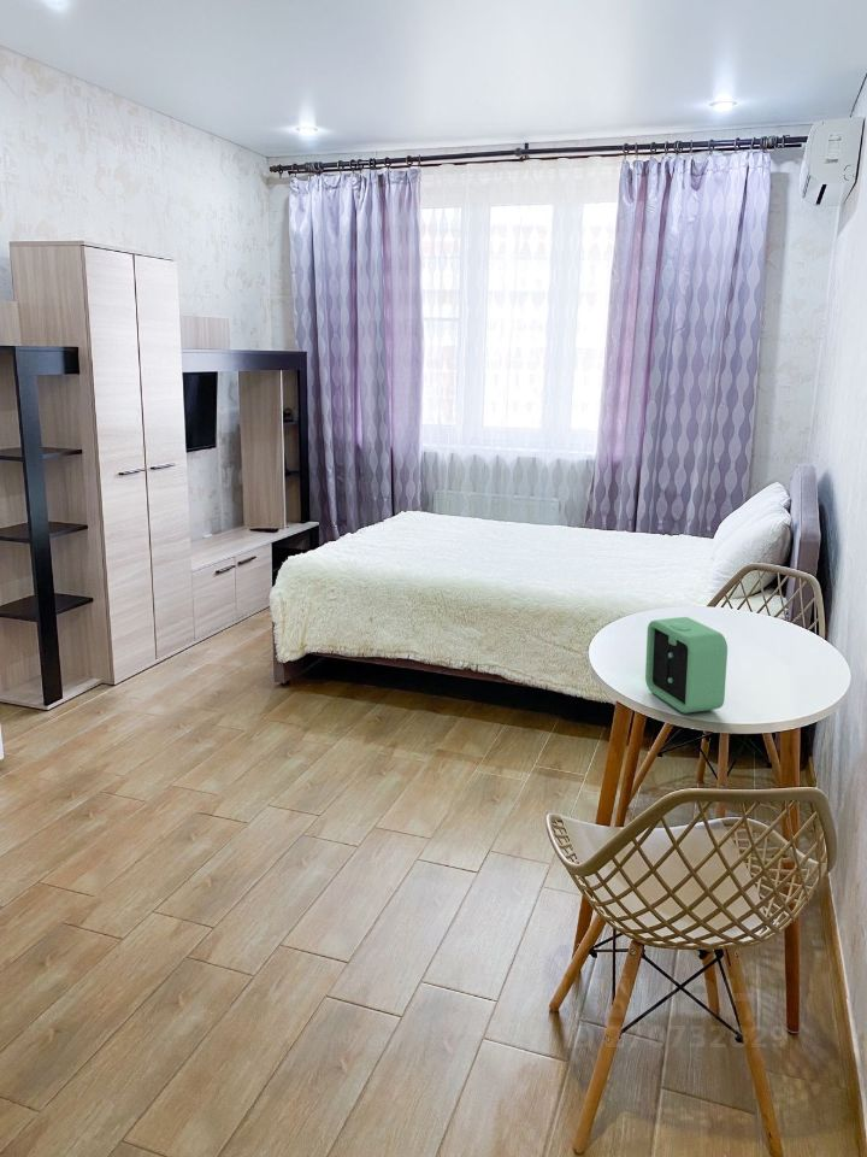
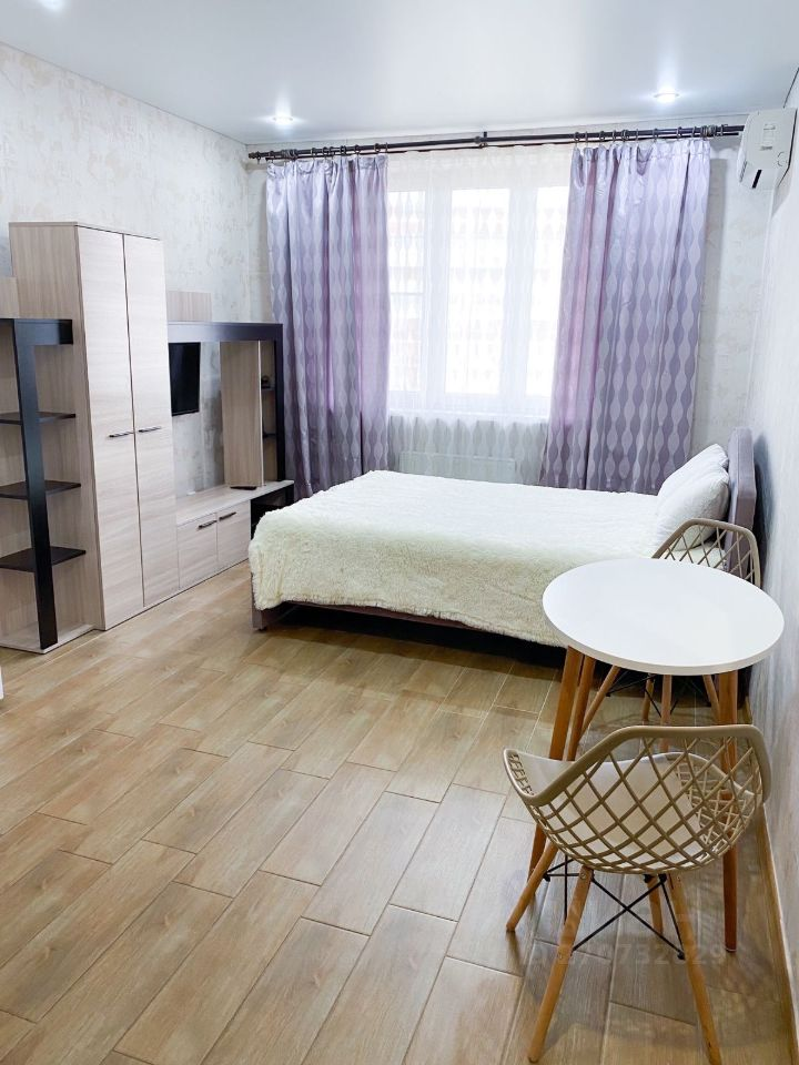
- alarm clock (684, 663)
